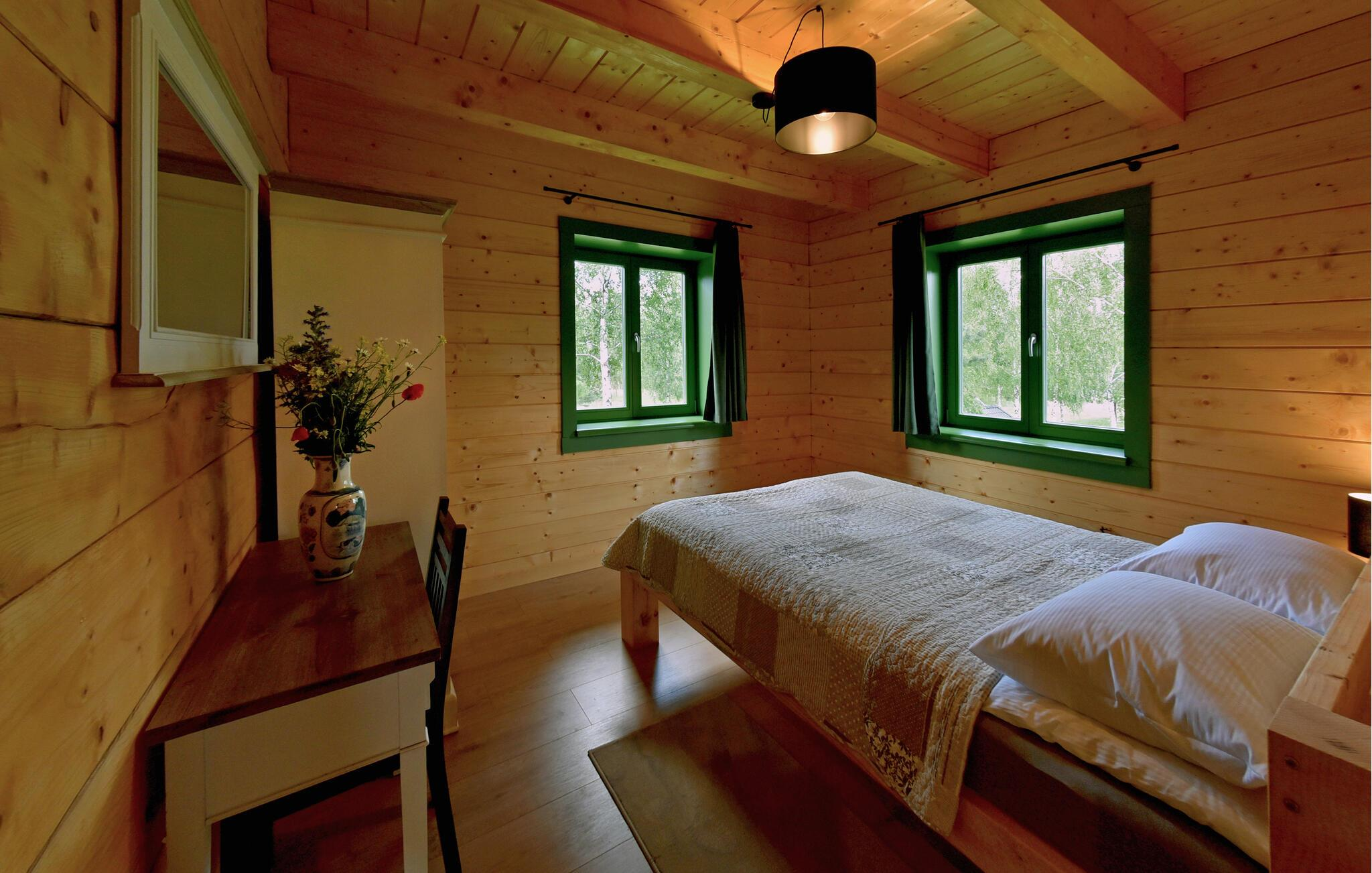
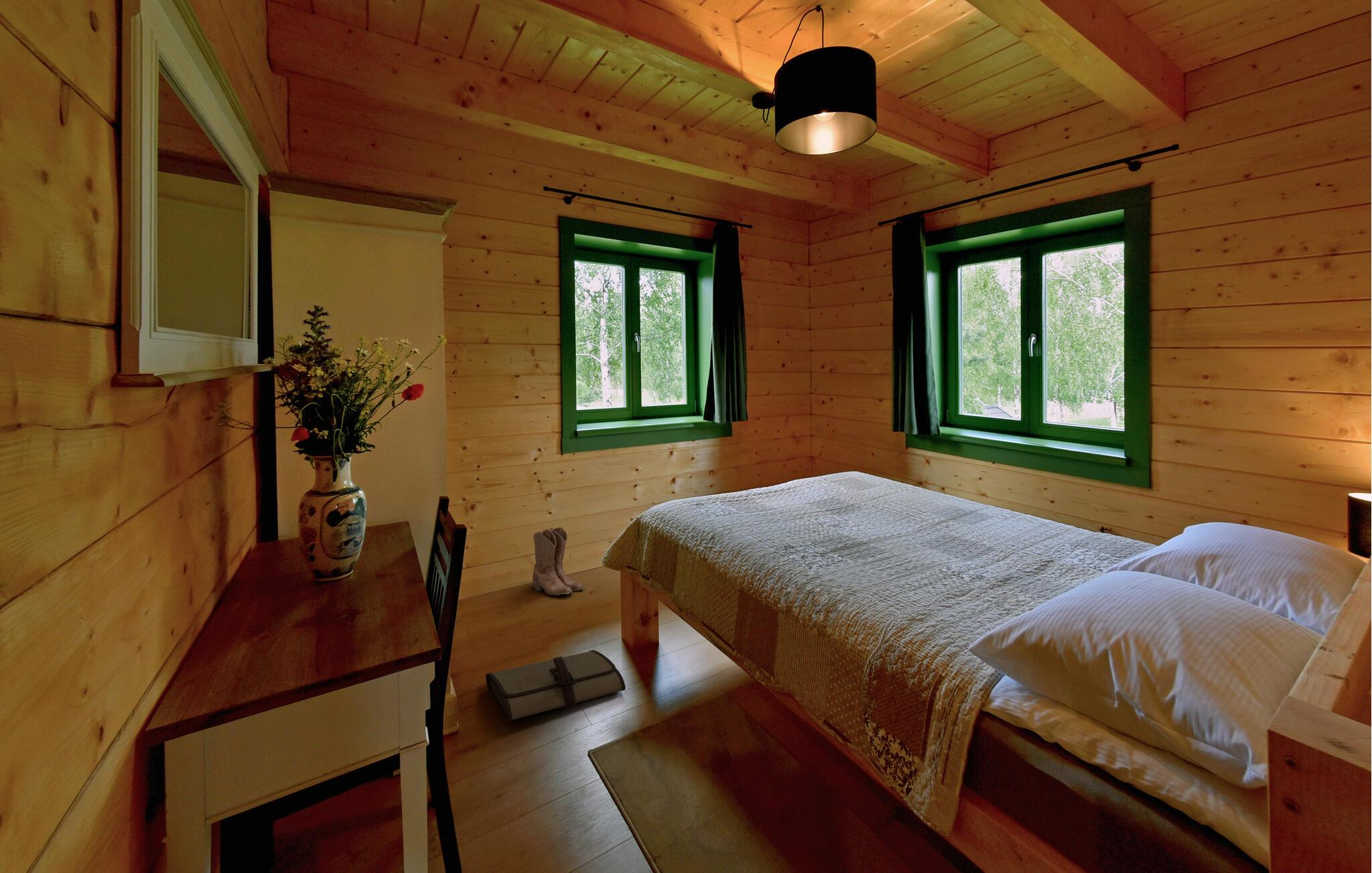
+ boots (558, 559)
+ tool roll (554, 673)
